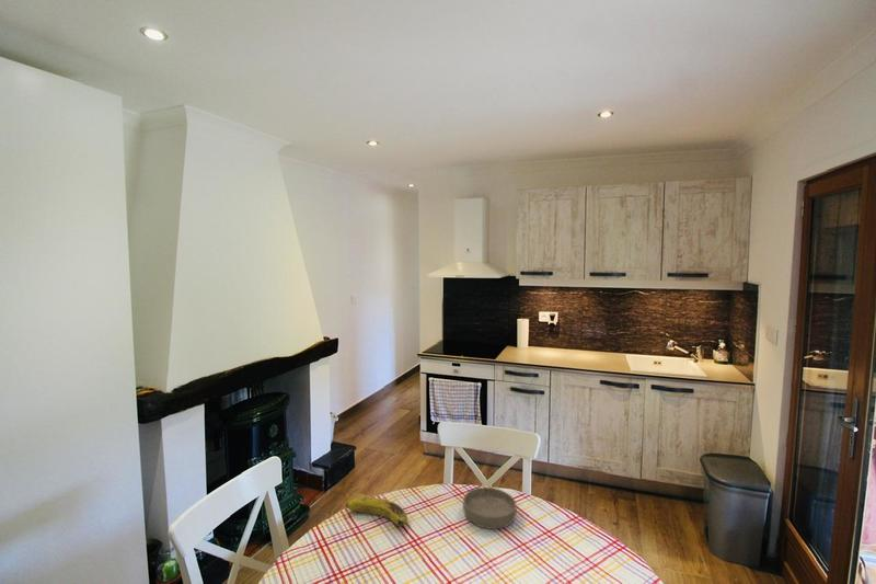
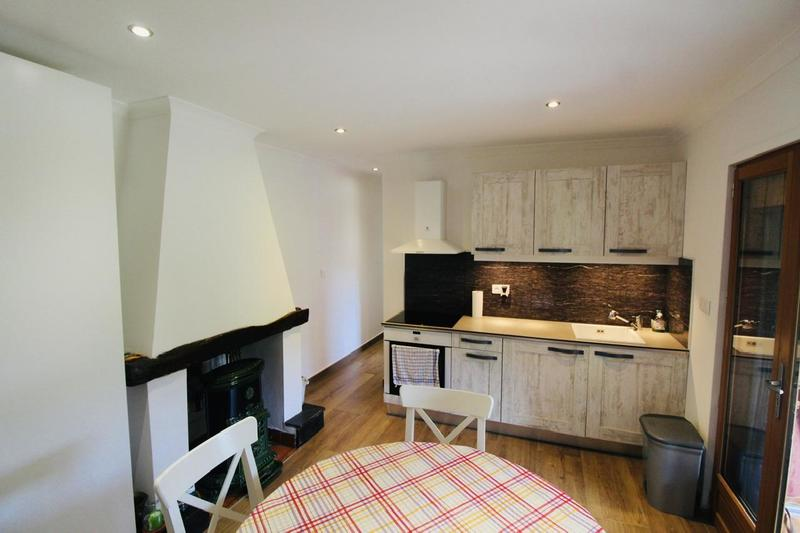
- fruit (374, 513)
- bowl (488, 507)
